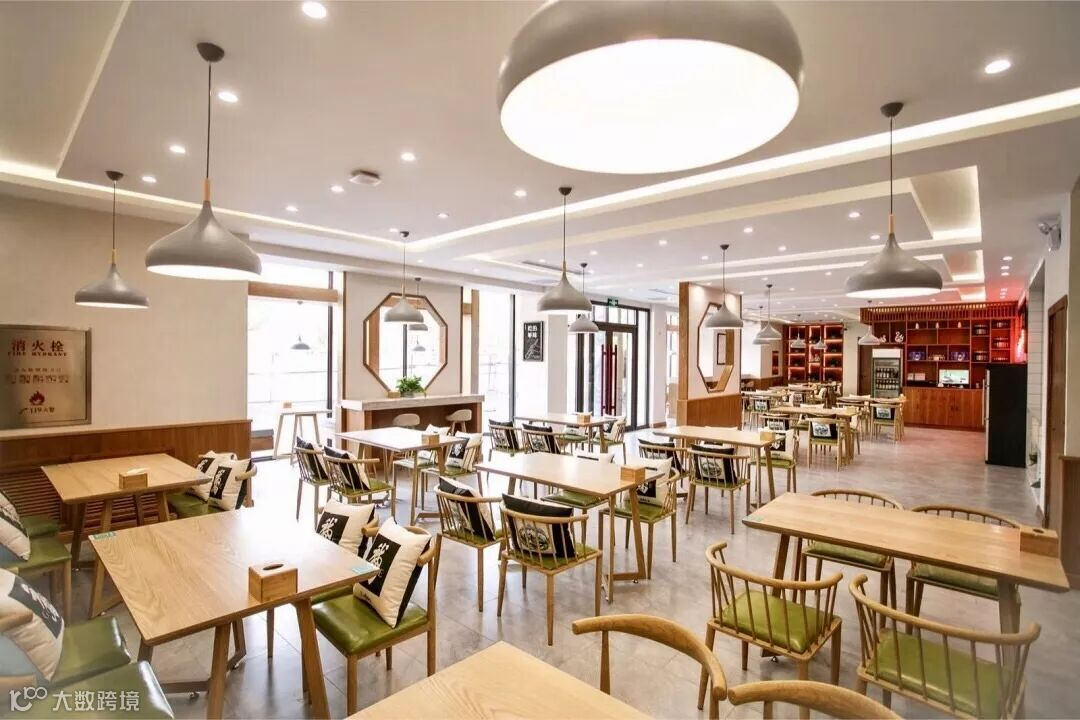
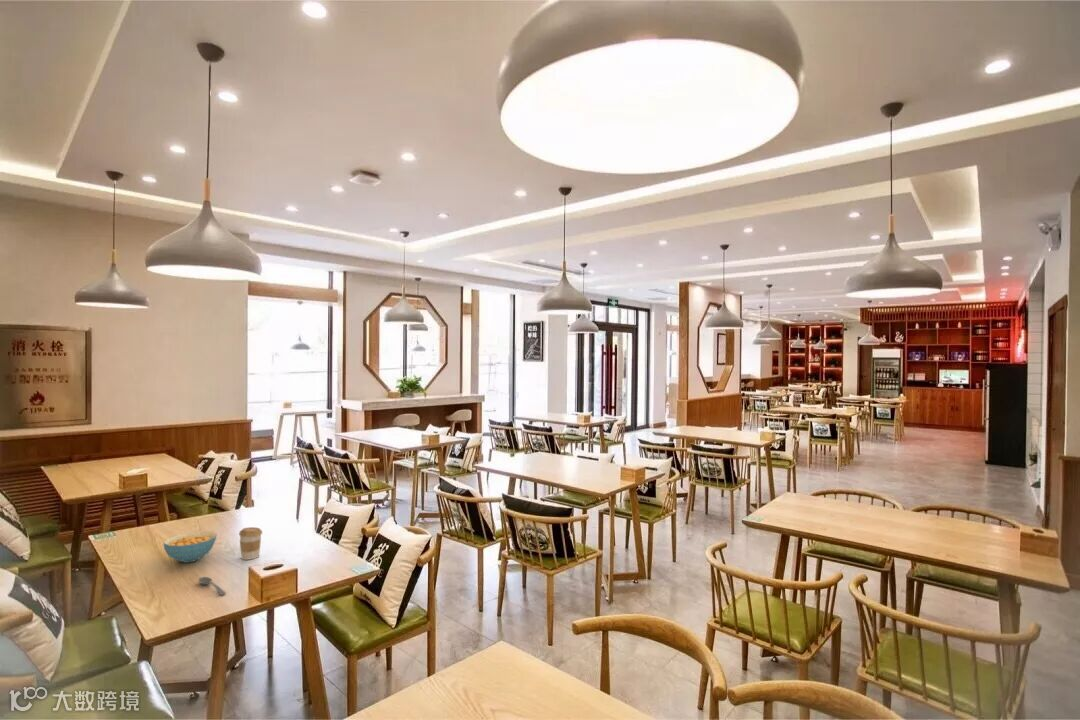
+ soupspoon (213, 585)
+ cereal bowl (190, 549)
+ coffee cup (250, 542)
